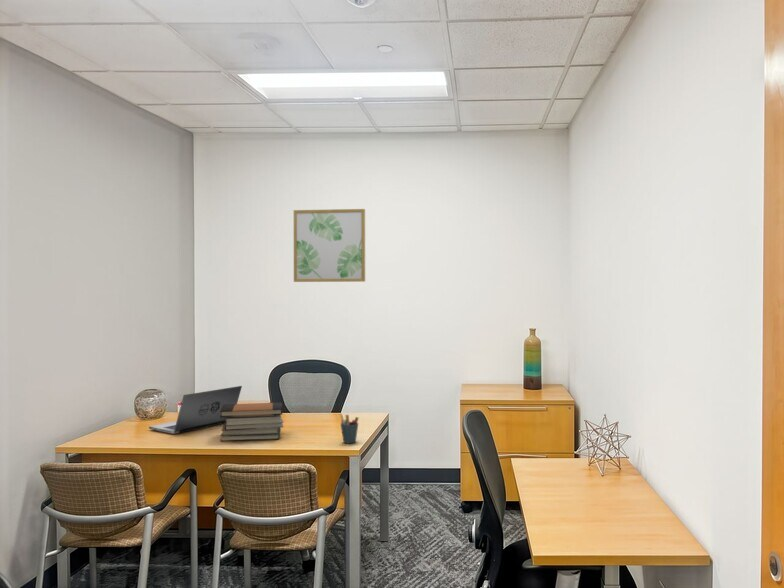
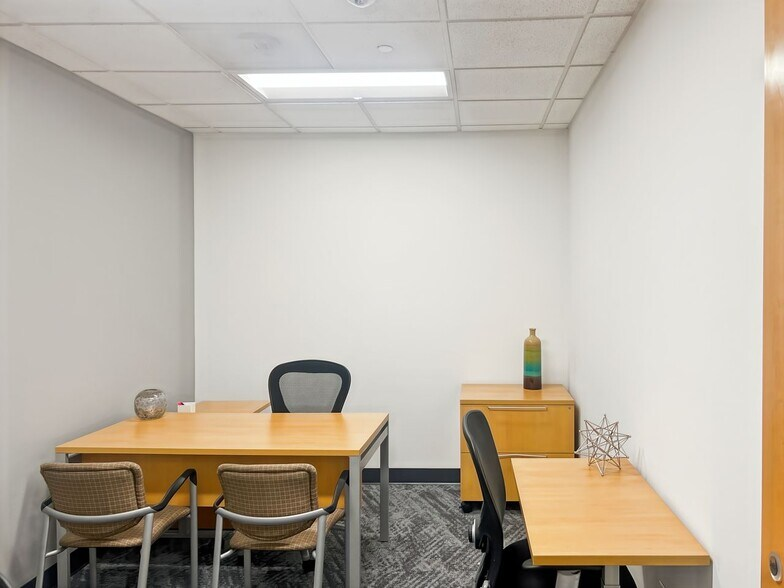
- wall art (329, 245)
- pen holder (349, 427)
- book stack (252, 421)
- laptop (196, 407)
